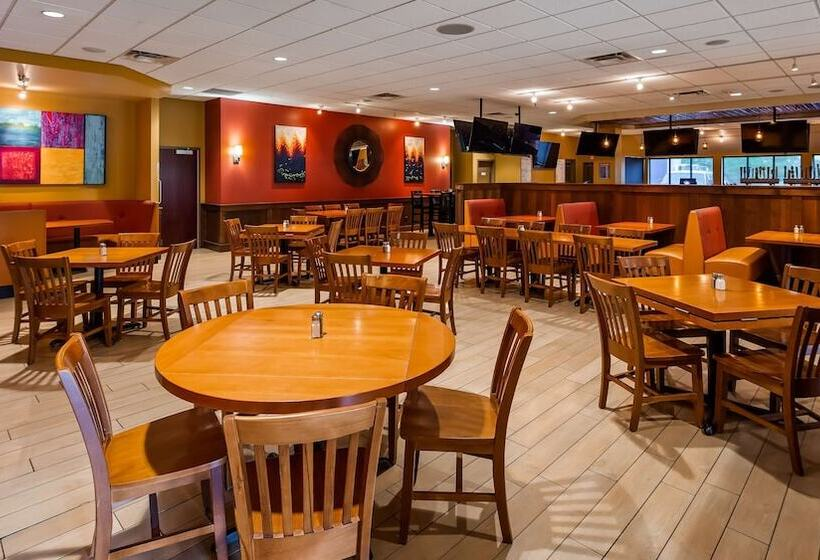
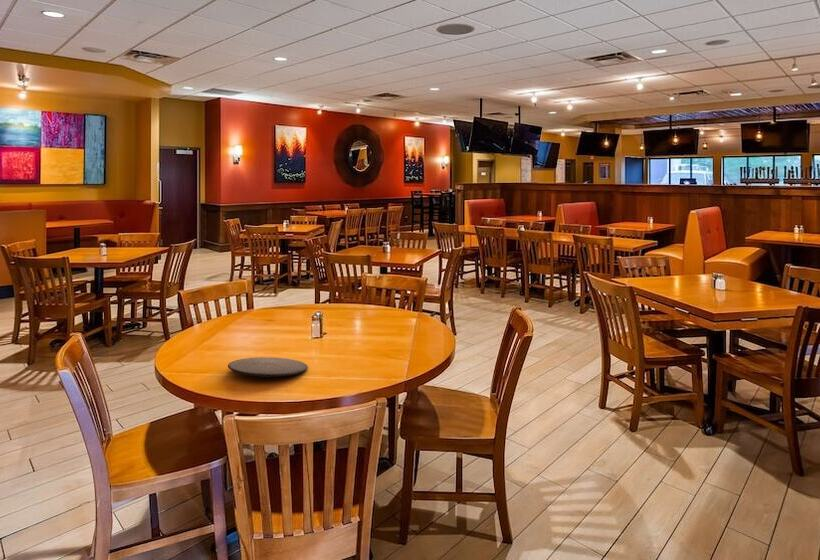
+ plate (268, 366)
